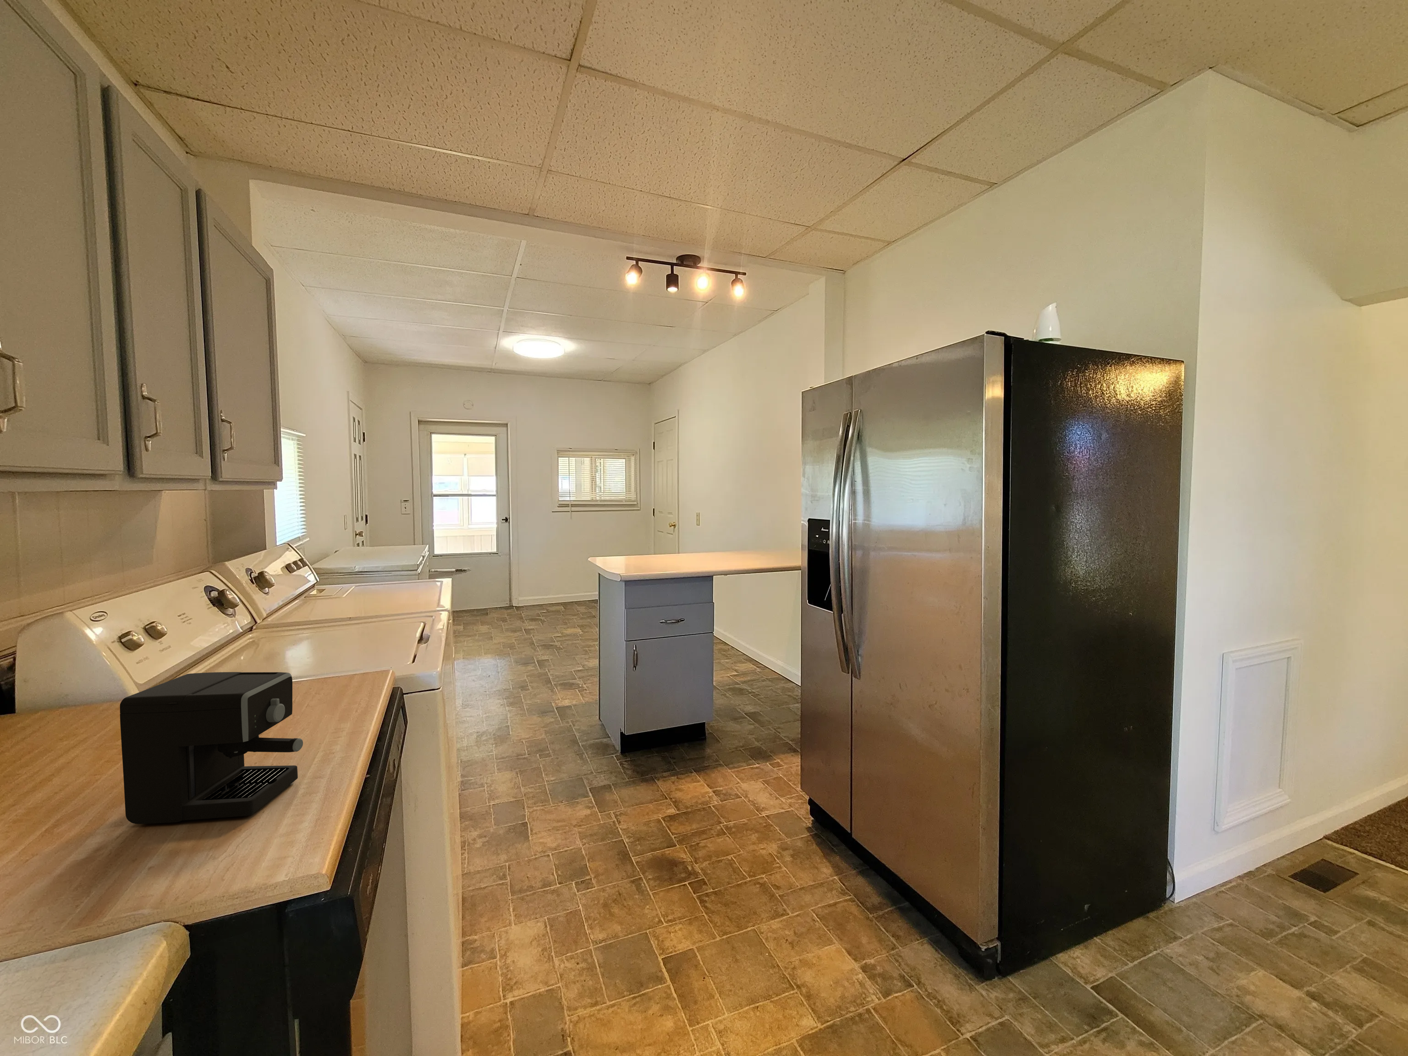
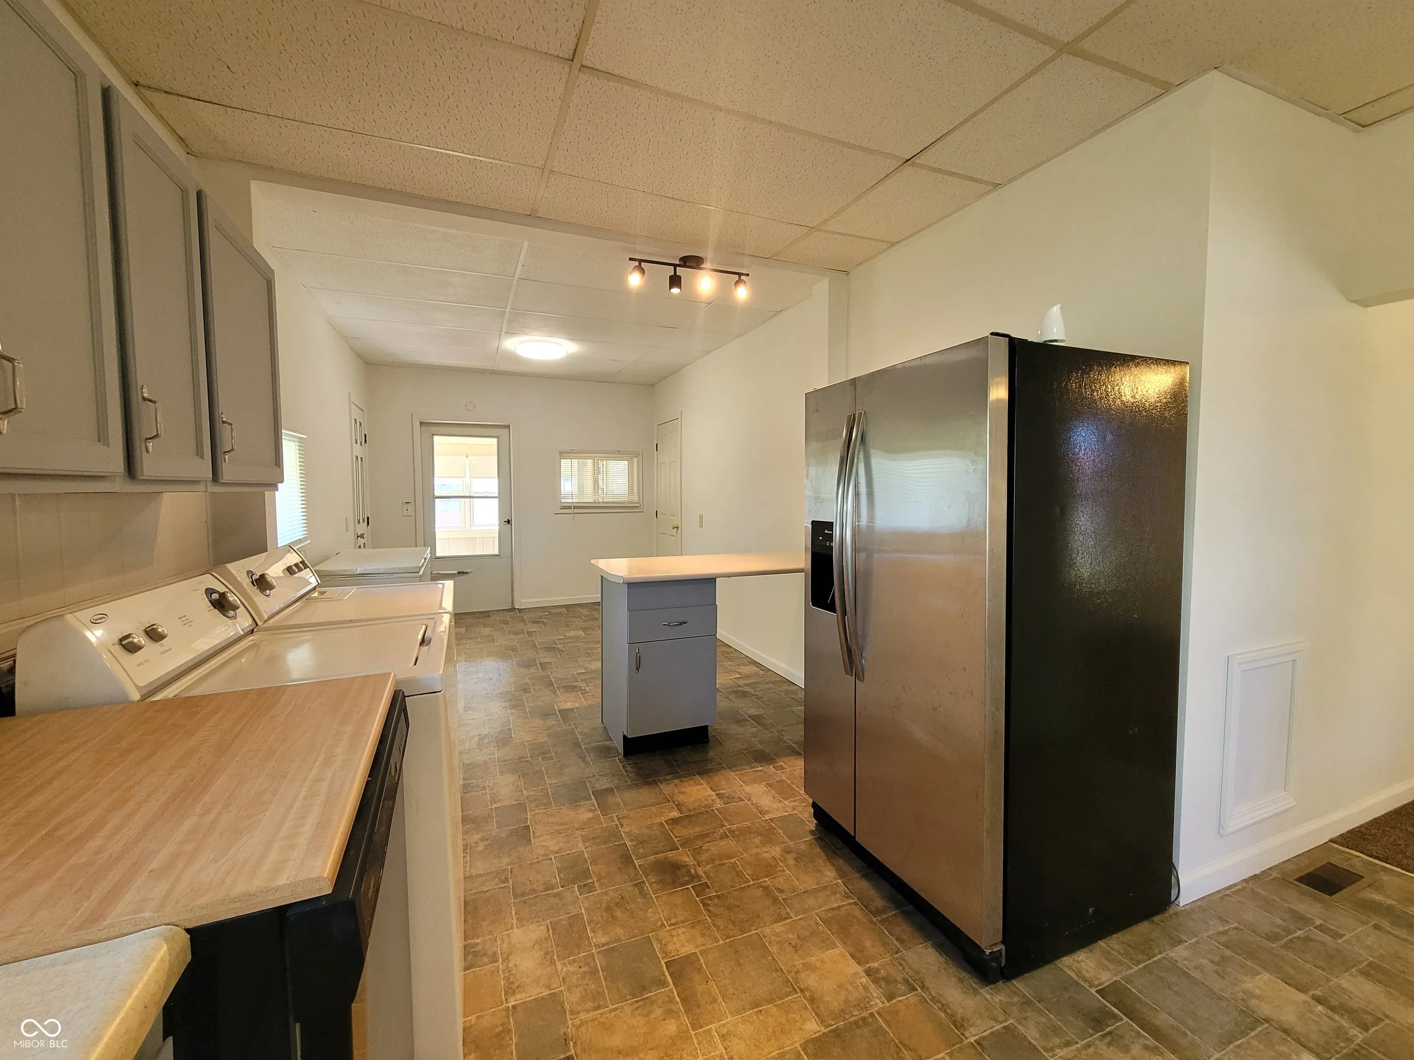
- coffee maker (253, 717)
